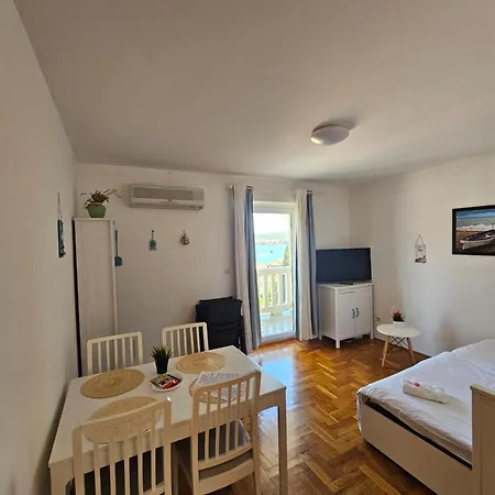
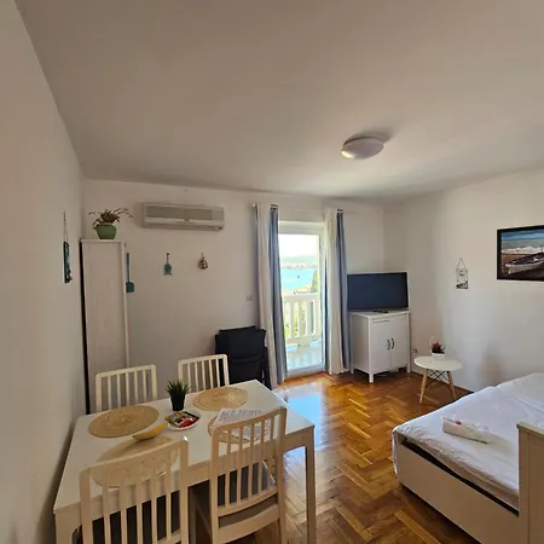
+ banana (151, 430)
